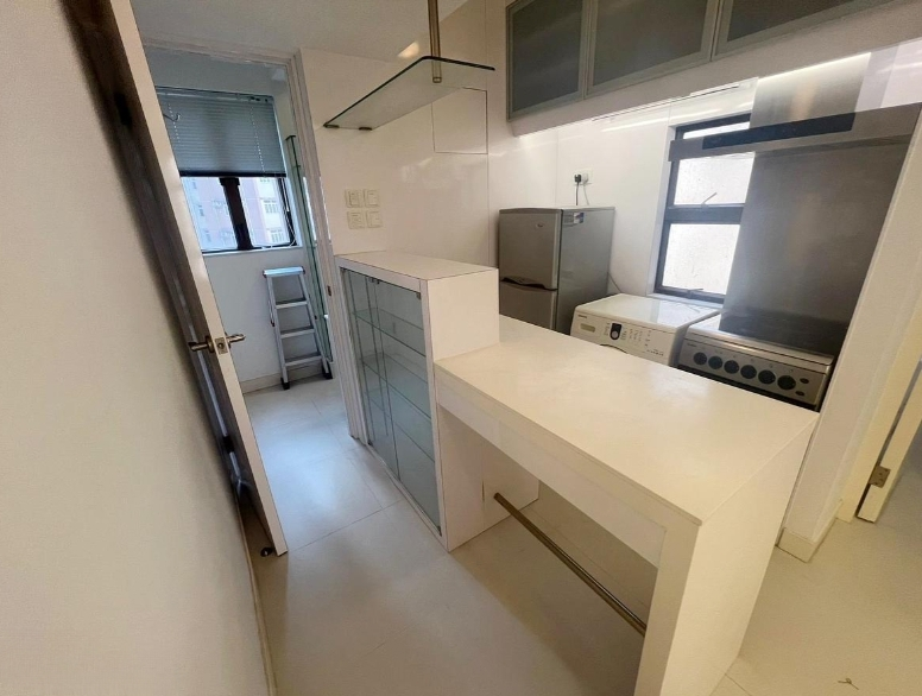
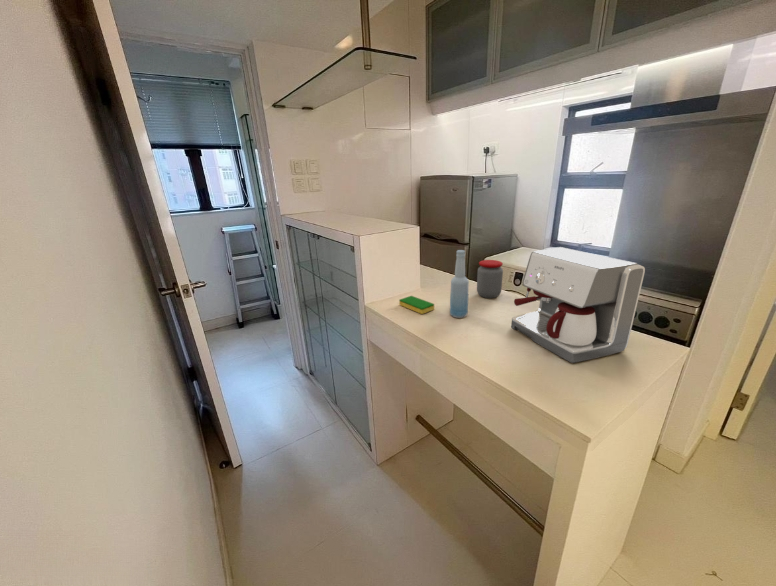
+ bottle (459, 284)
+ coffee maker (569, 299)
+ dish sponge (416, 304)
+ jar (489, 278)
